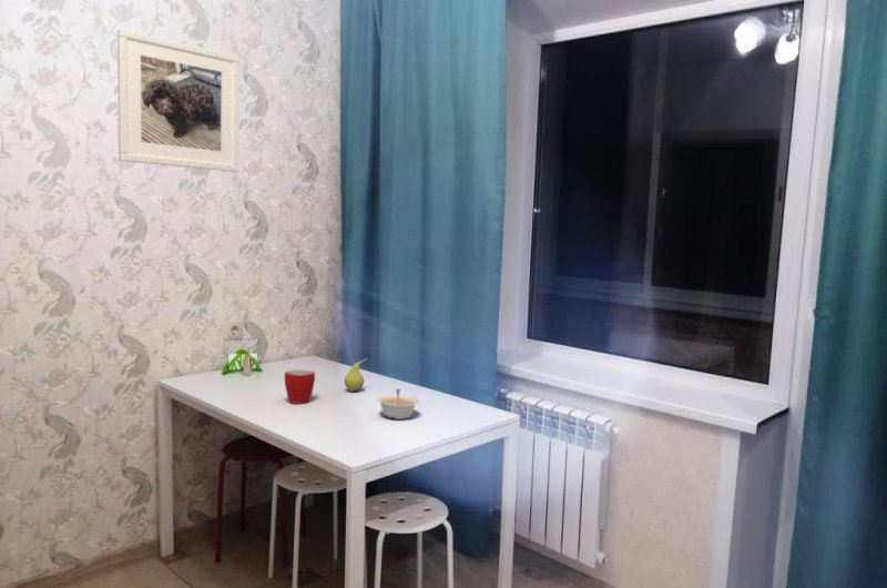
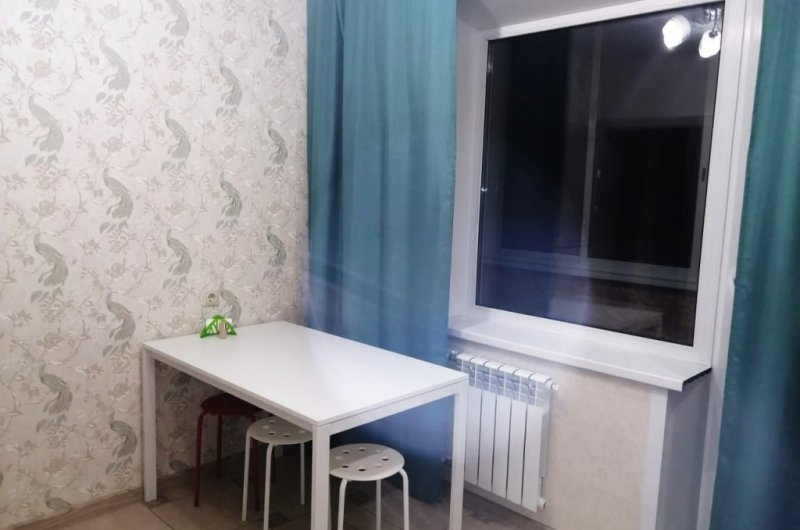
- legume (396, 405)
- fruit (355, 374)
- mug (297, 385)
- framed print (182, 105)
